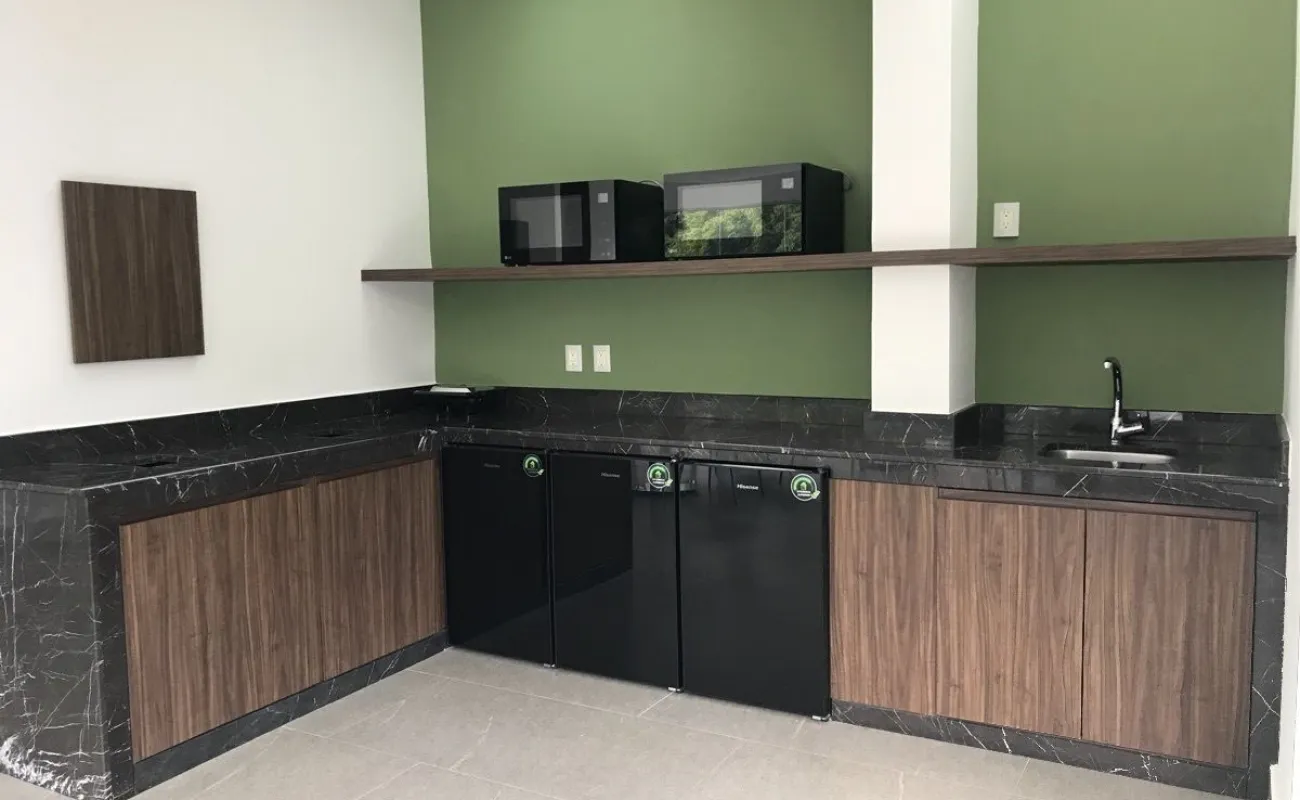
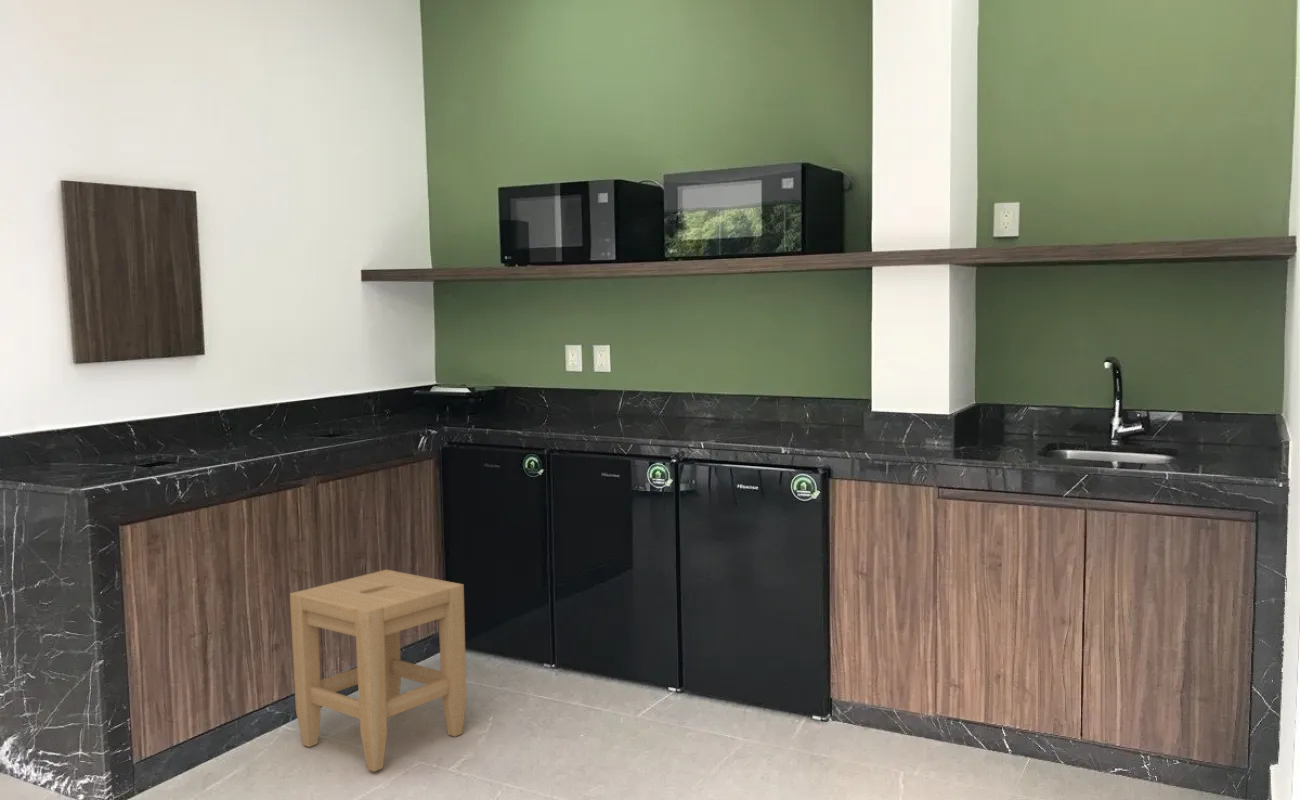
+ stool (380, 664)
